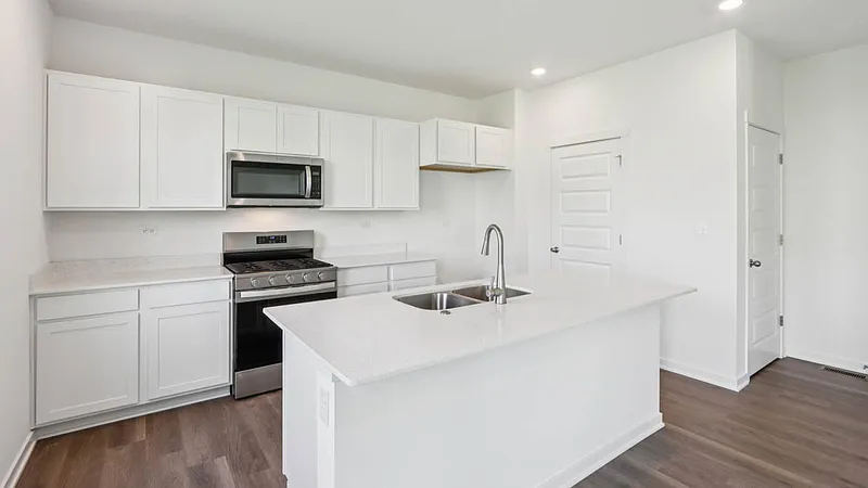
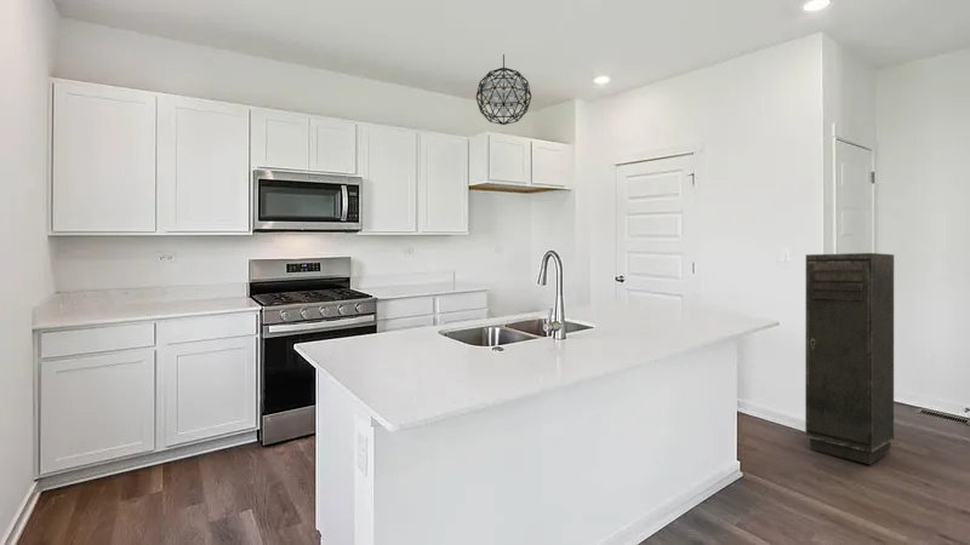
+ storage cabinet (849, 352)
+ pendant light (503, 88)
